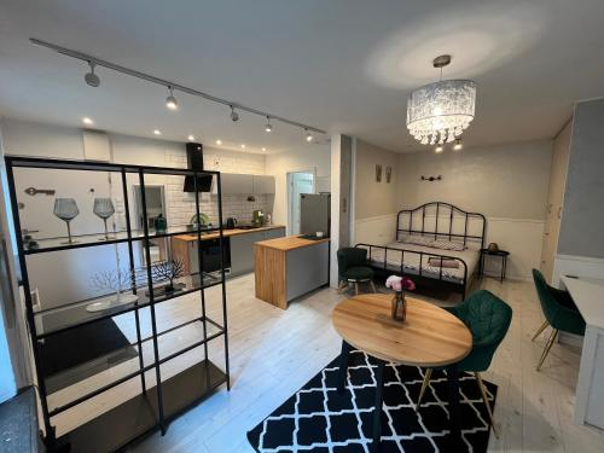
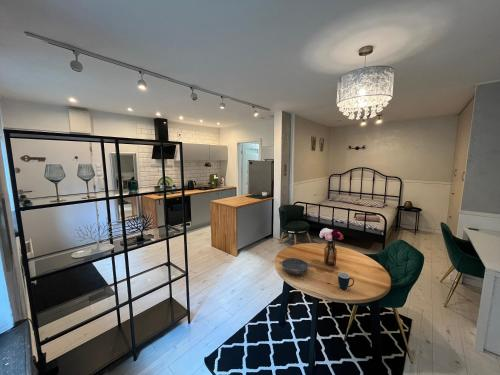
+ mug (345, 281)
+ bowl (295, 266)
